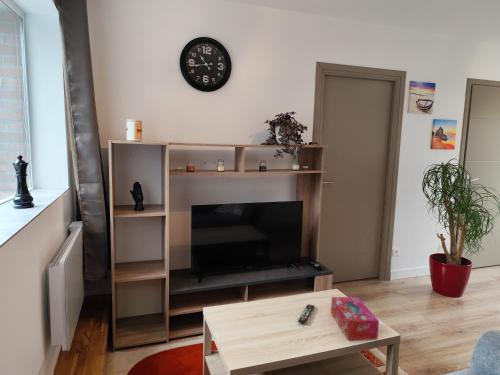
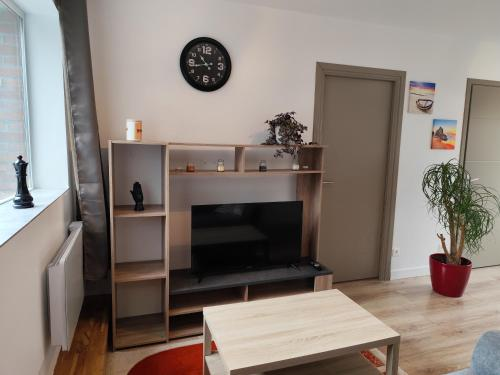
- tissue box (353, 316)
- remote control (306, 313)
